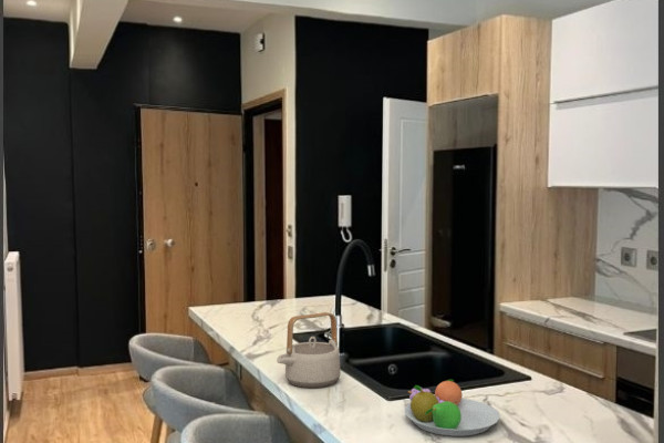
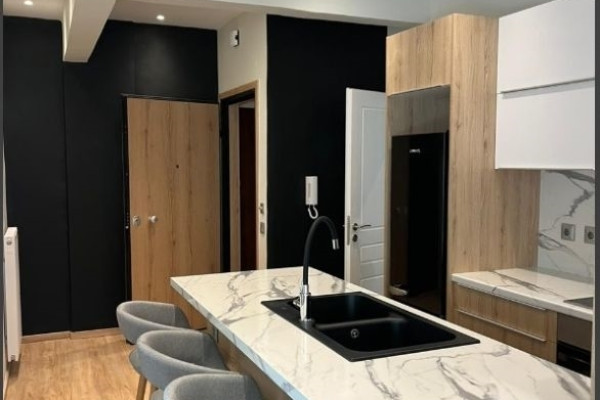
- fruit bowl (448, 404)
- teapot (308, 348)
